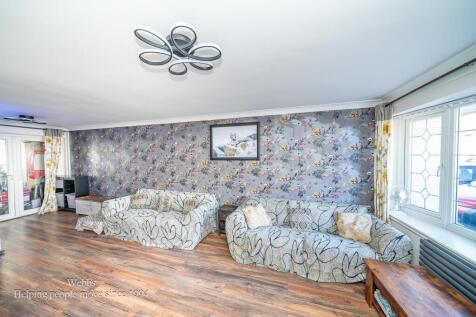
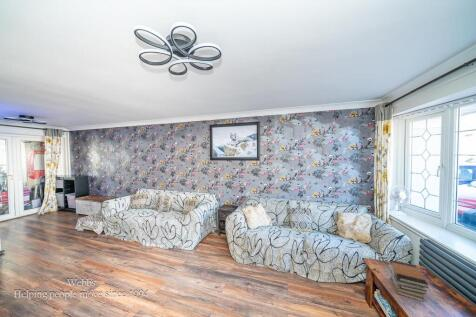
+ book stack (406, 279)
